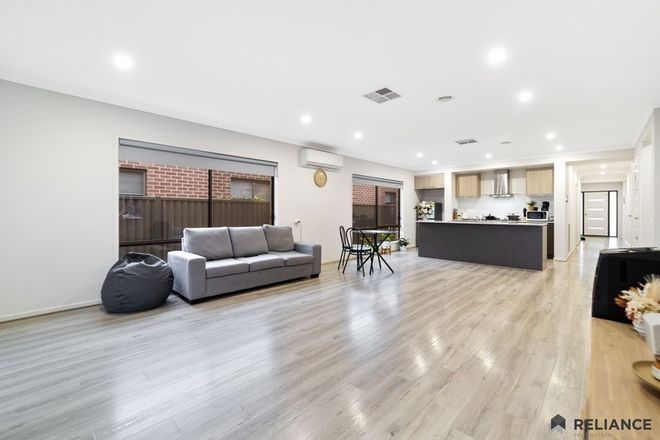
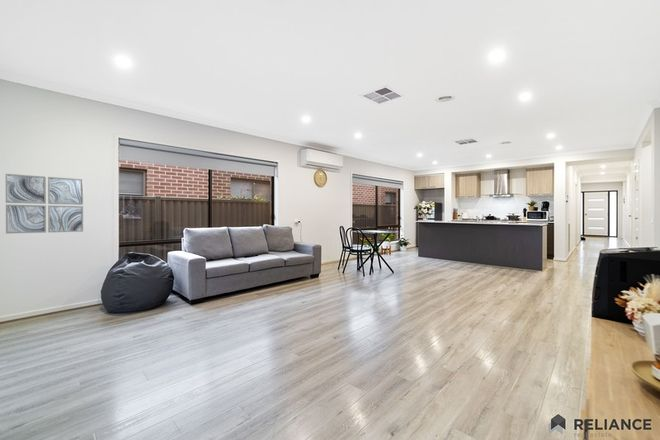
+ wall art (48, 205)
